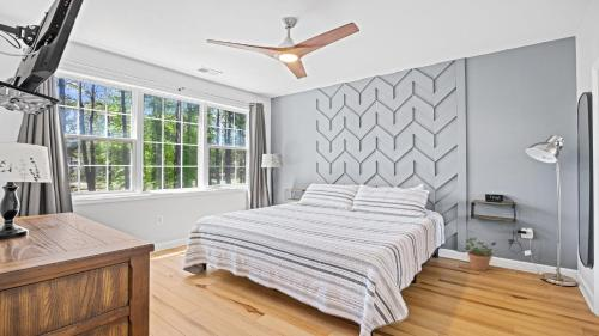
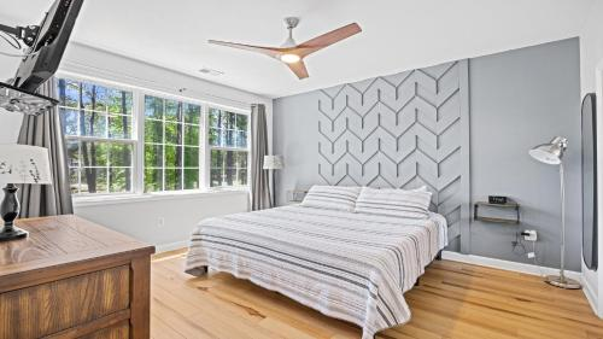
- potted plant (482, 253)
